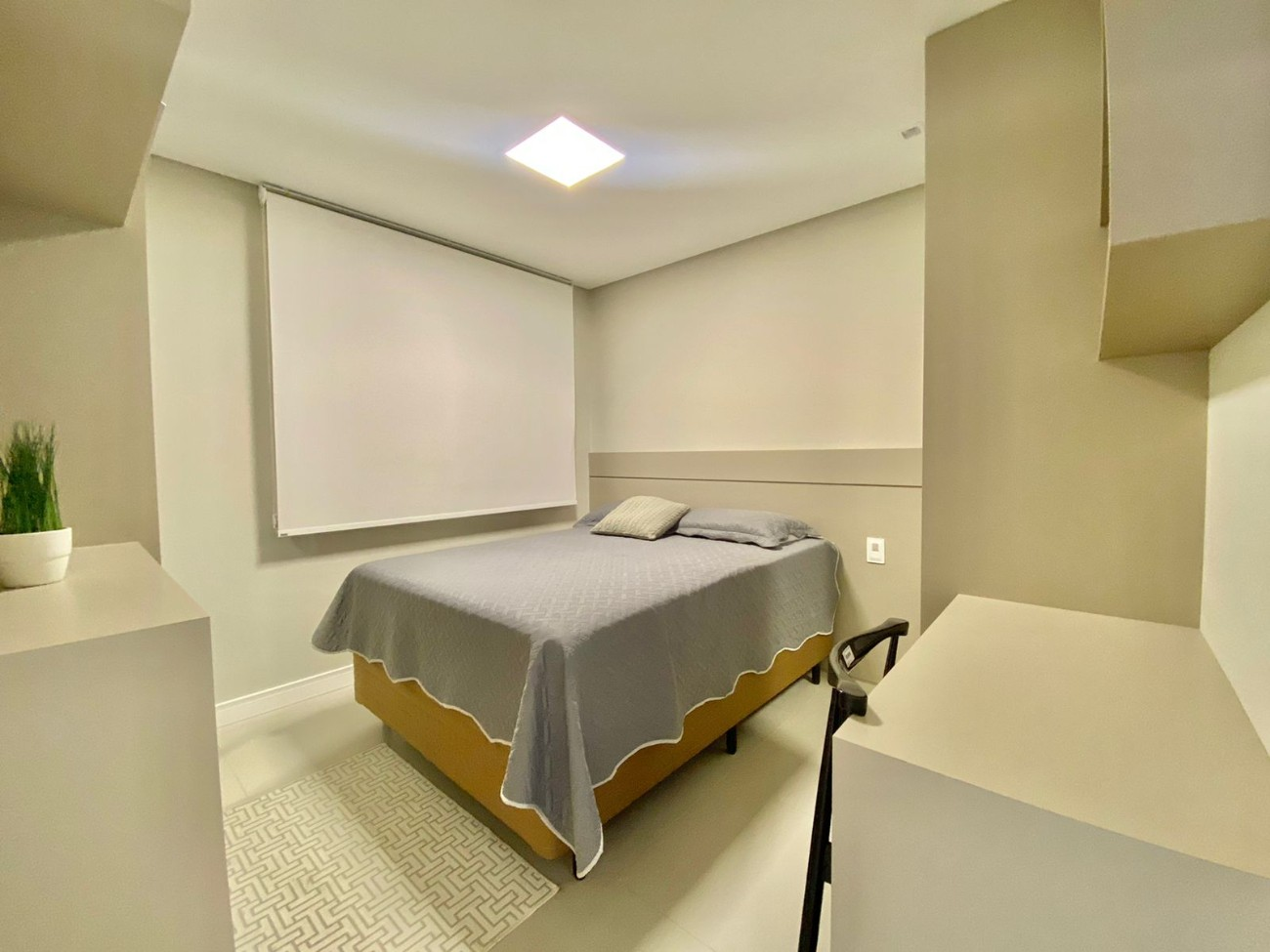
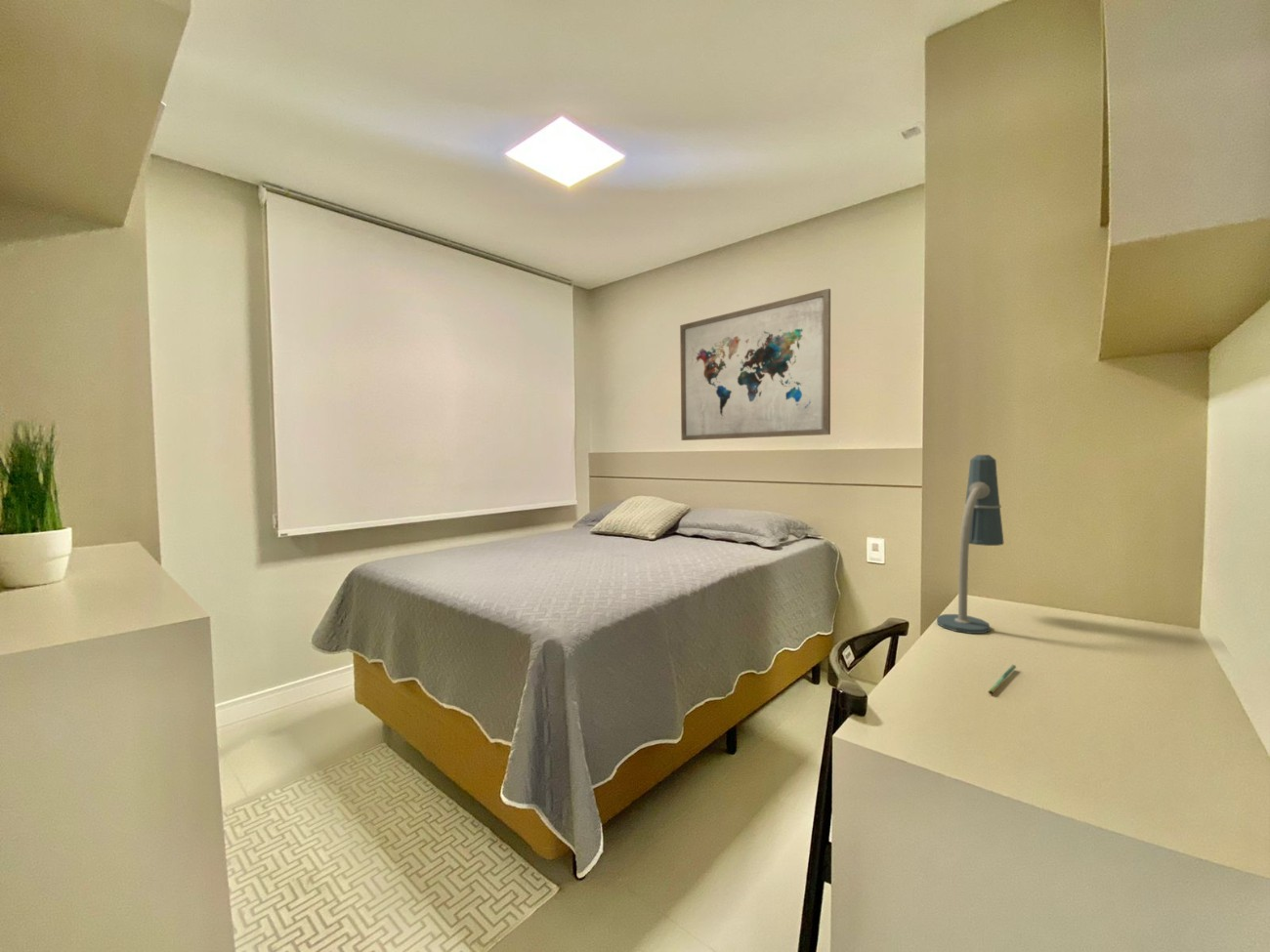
+ desk lamp (972, 537)
+ wall art (746, 373)
+ pen (1002, 679)
